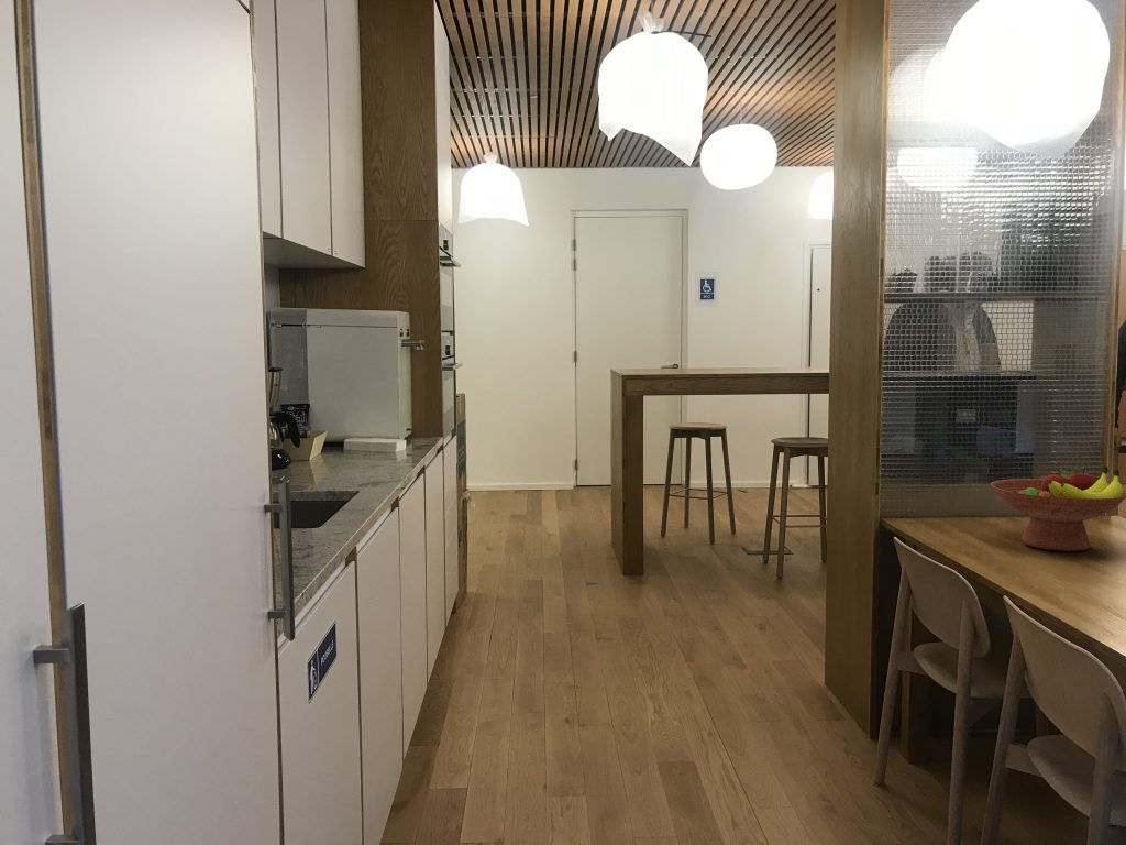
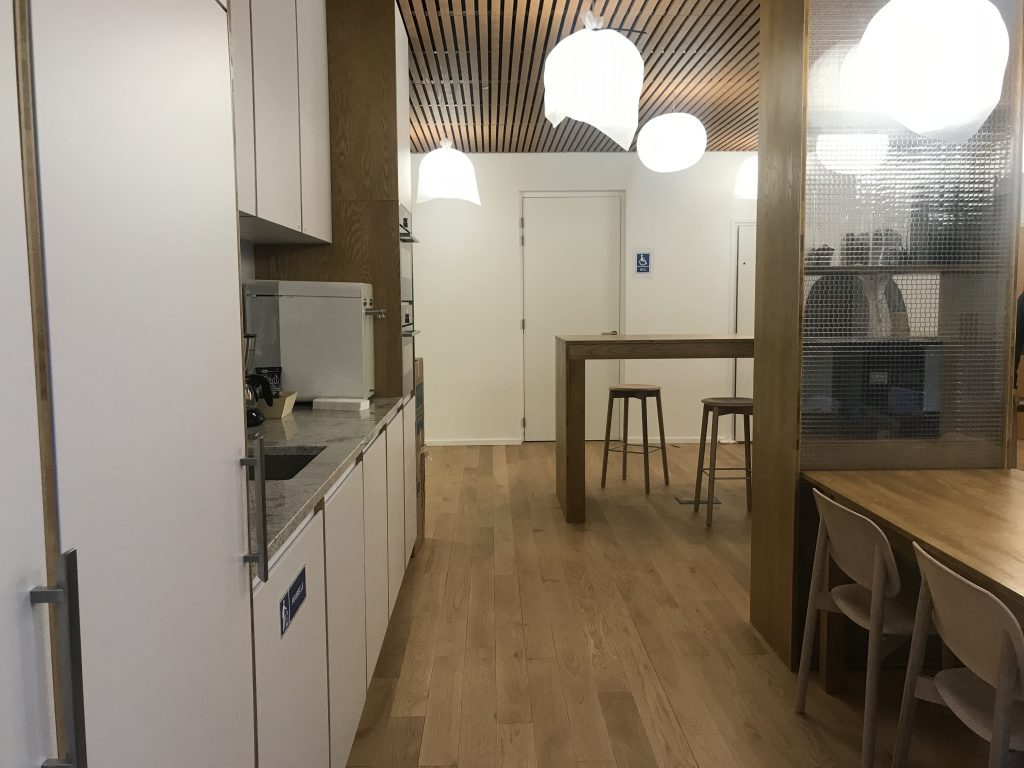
- fruit bowl (1057, 505)
